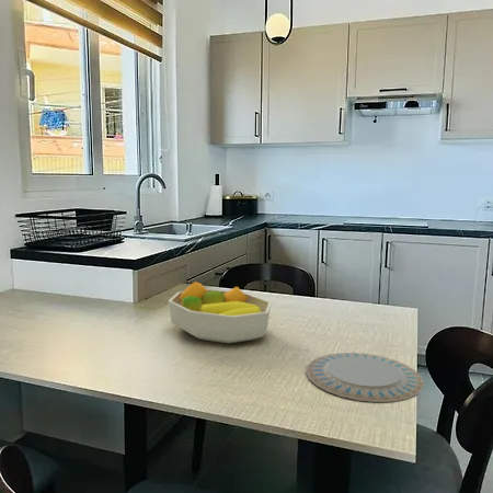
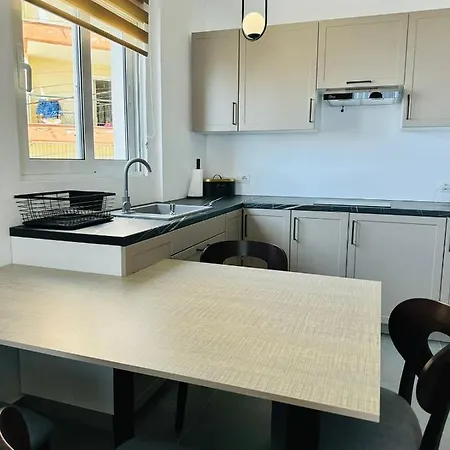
- chinaware (363, 371)
- fruit bowl (219, 309)
